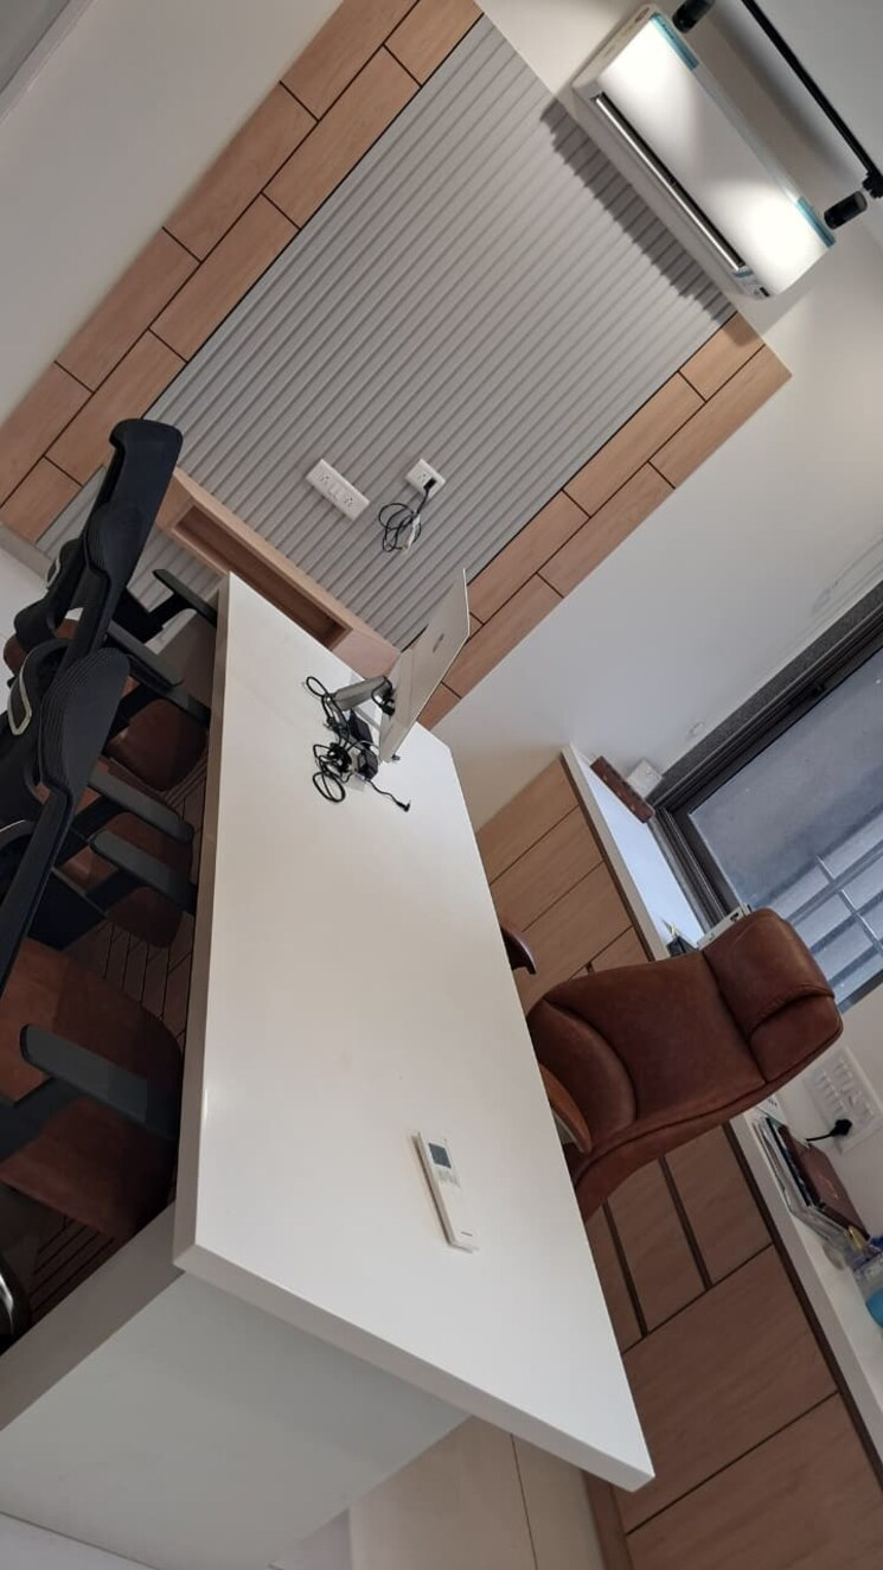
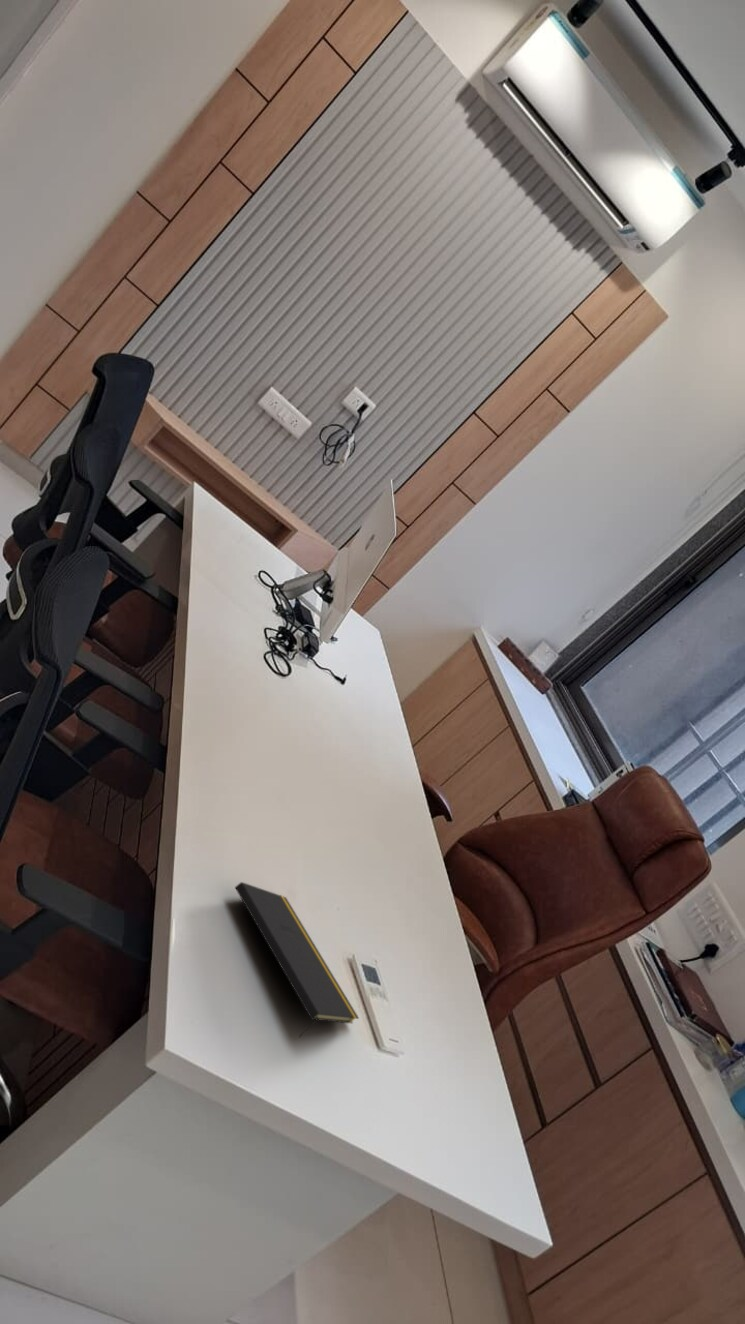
+ notepad (297, 953)
